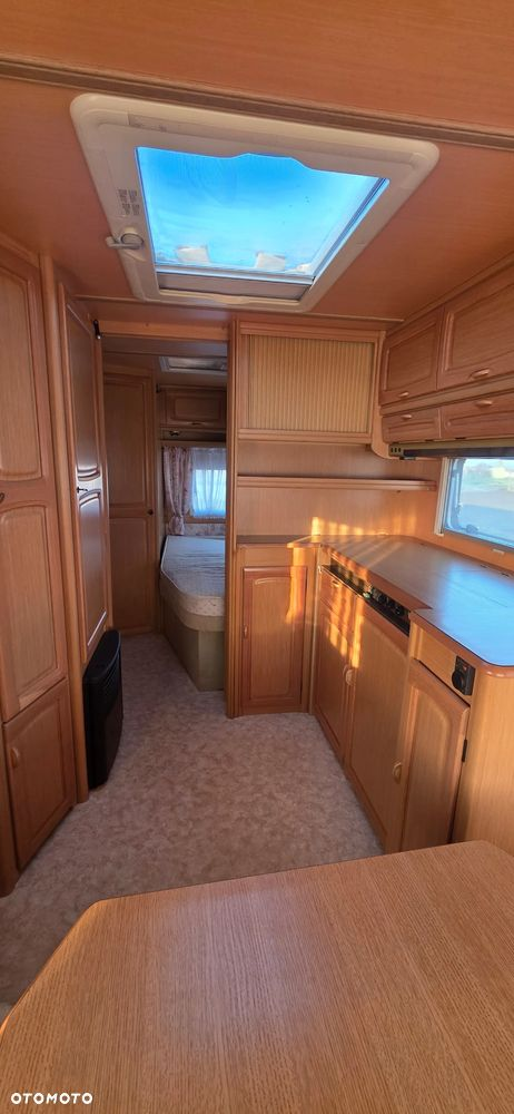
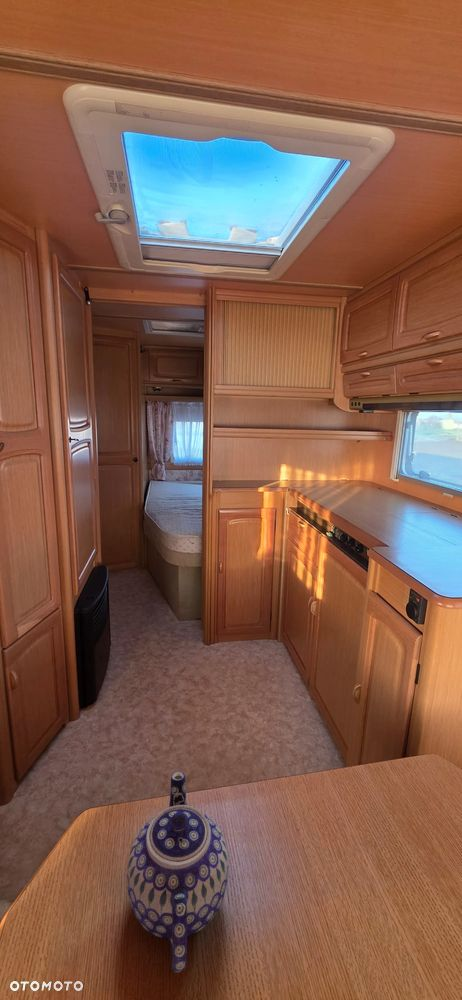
+ teapot (178, 858)
